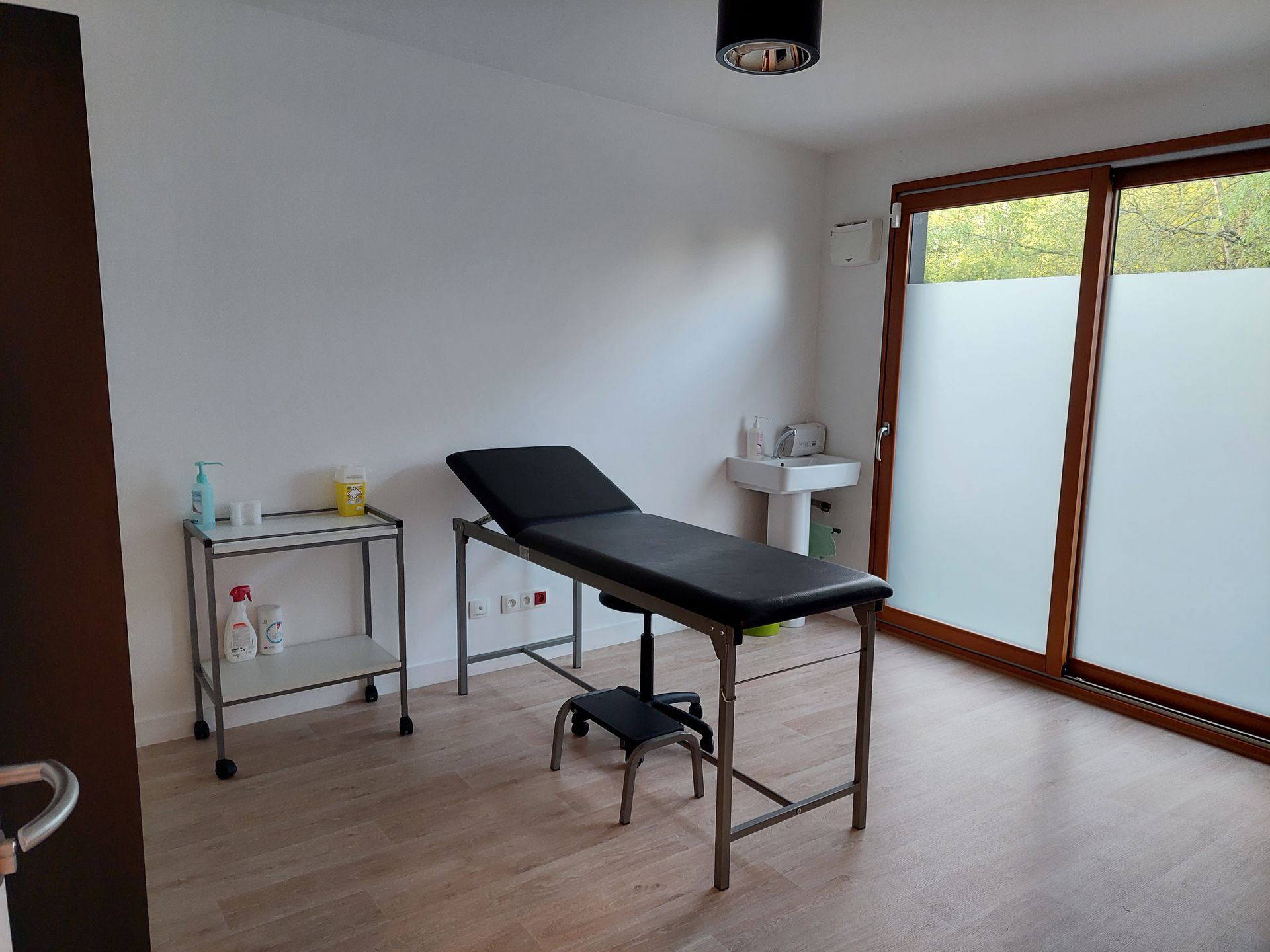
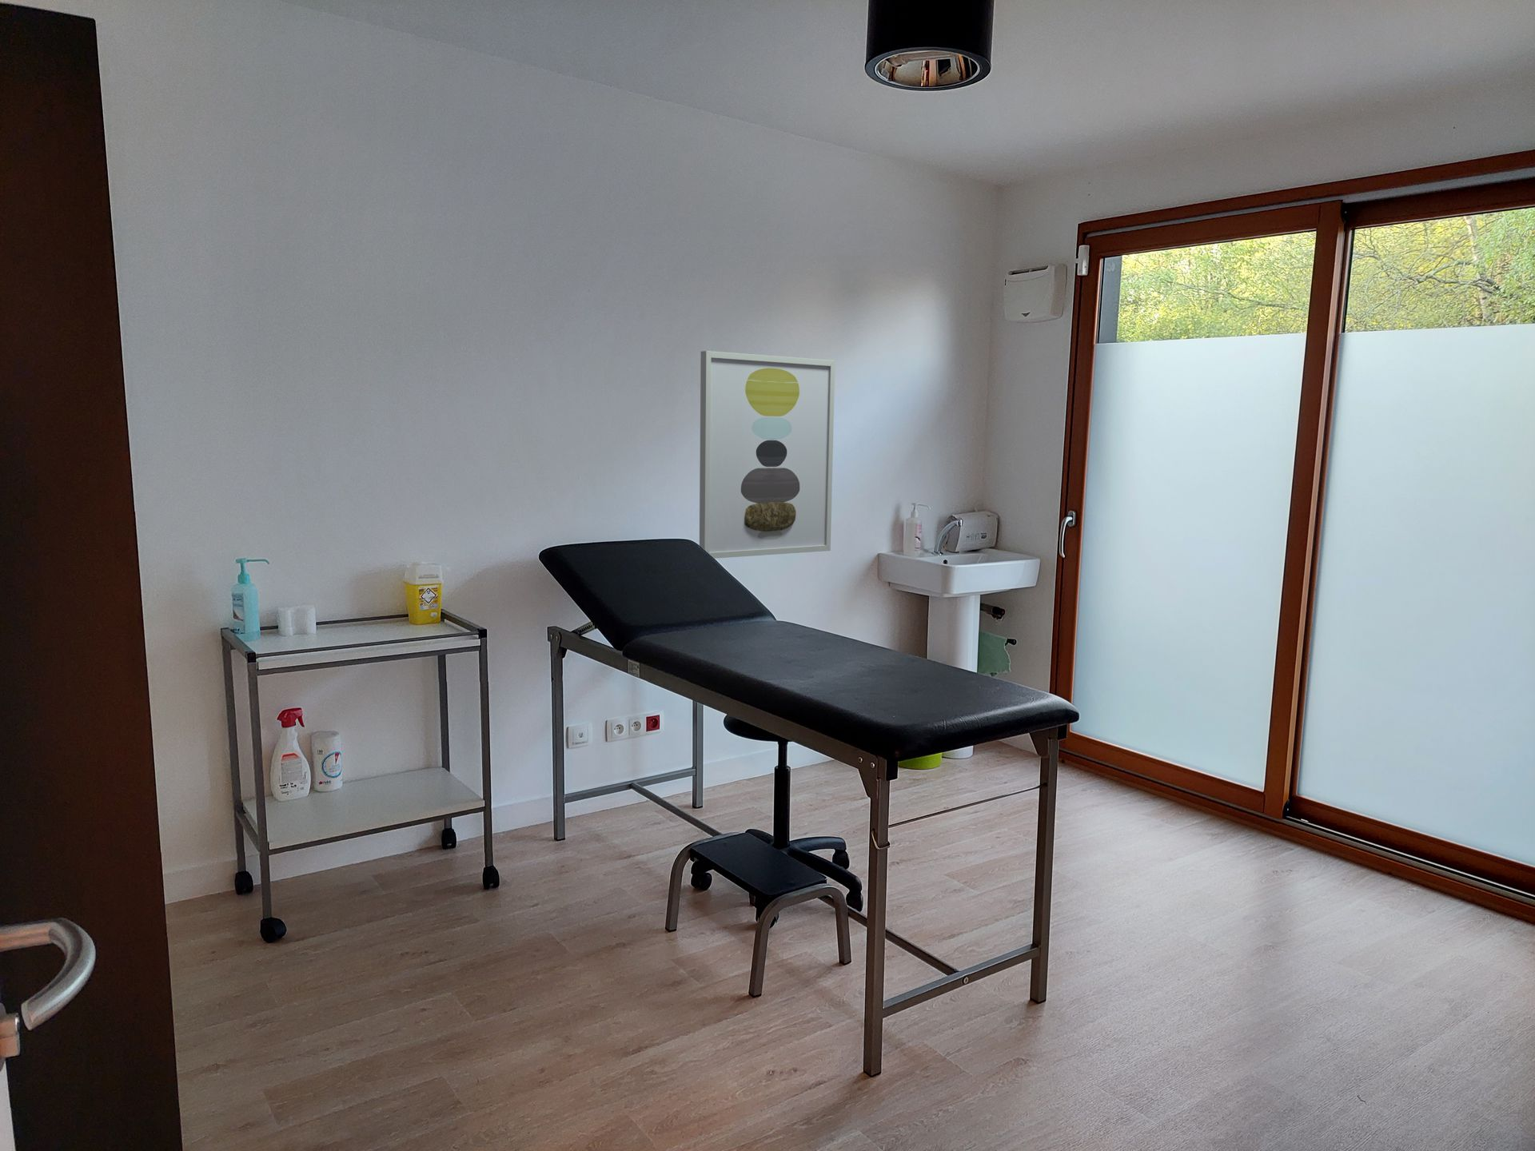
+ wall art (770, 456)
